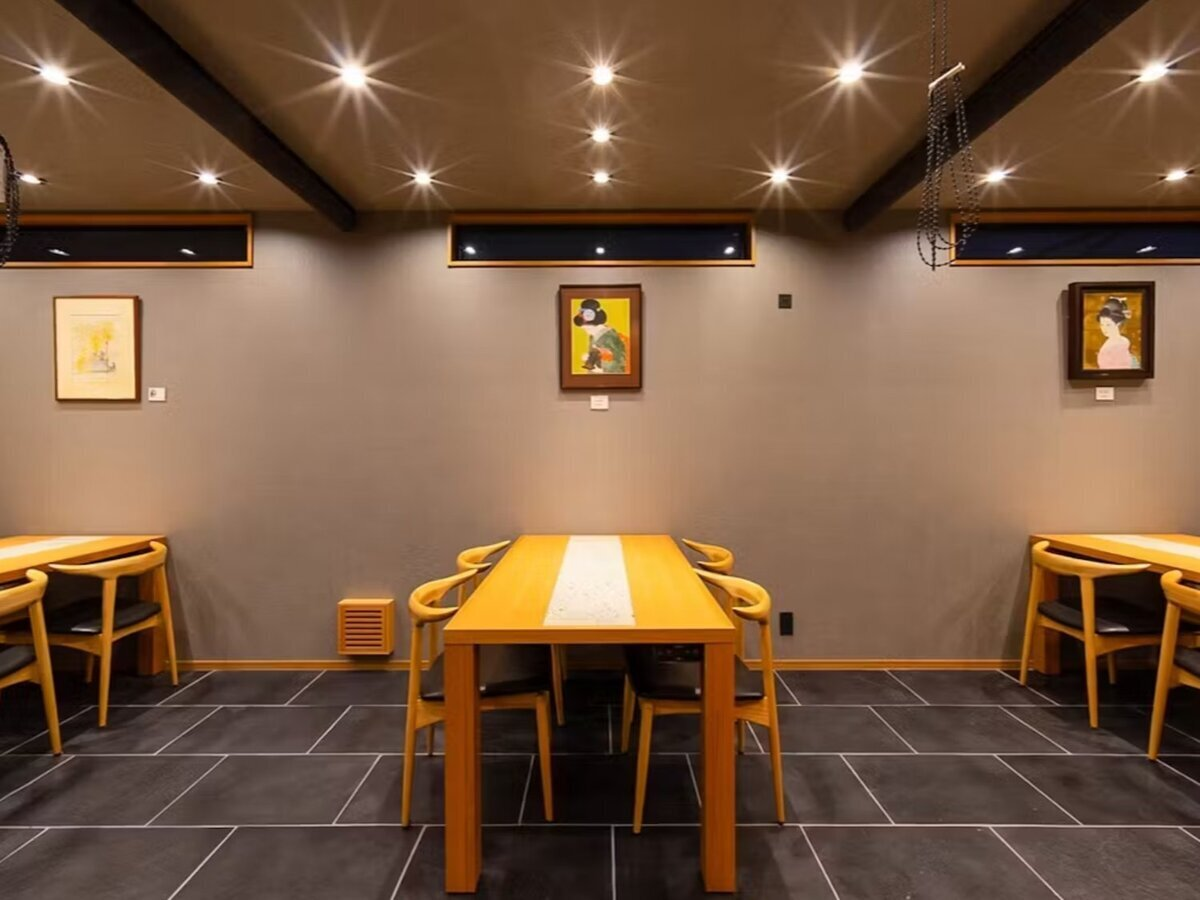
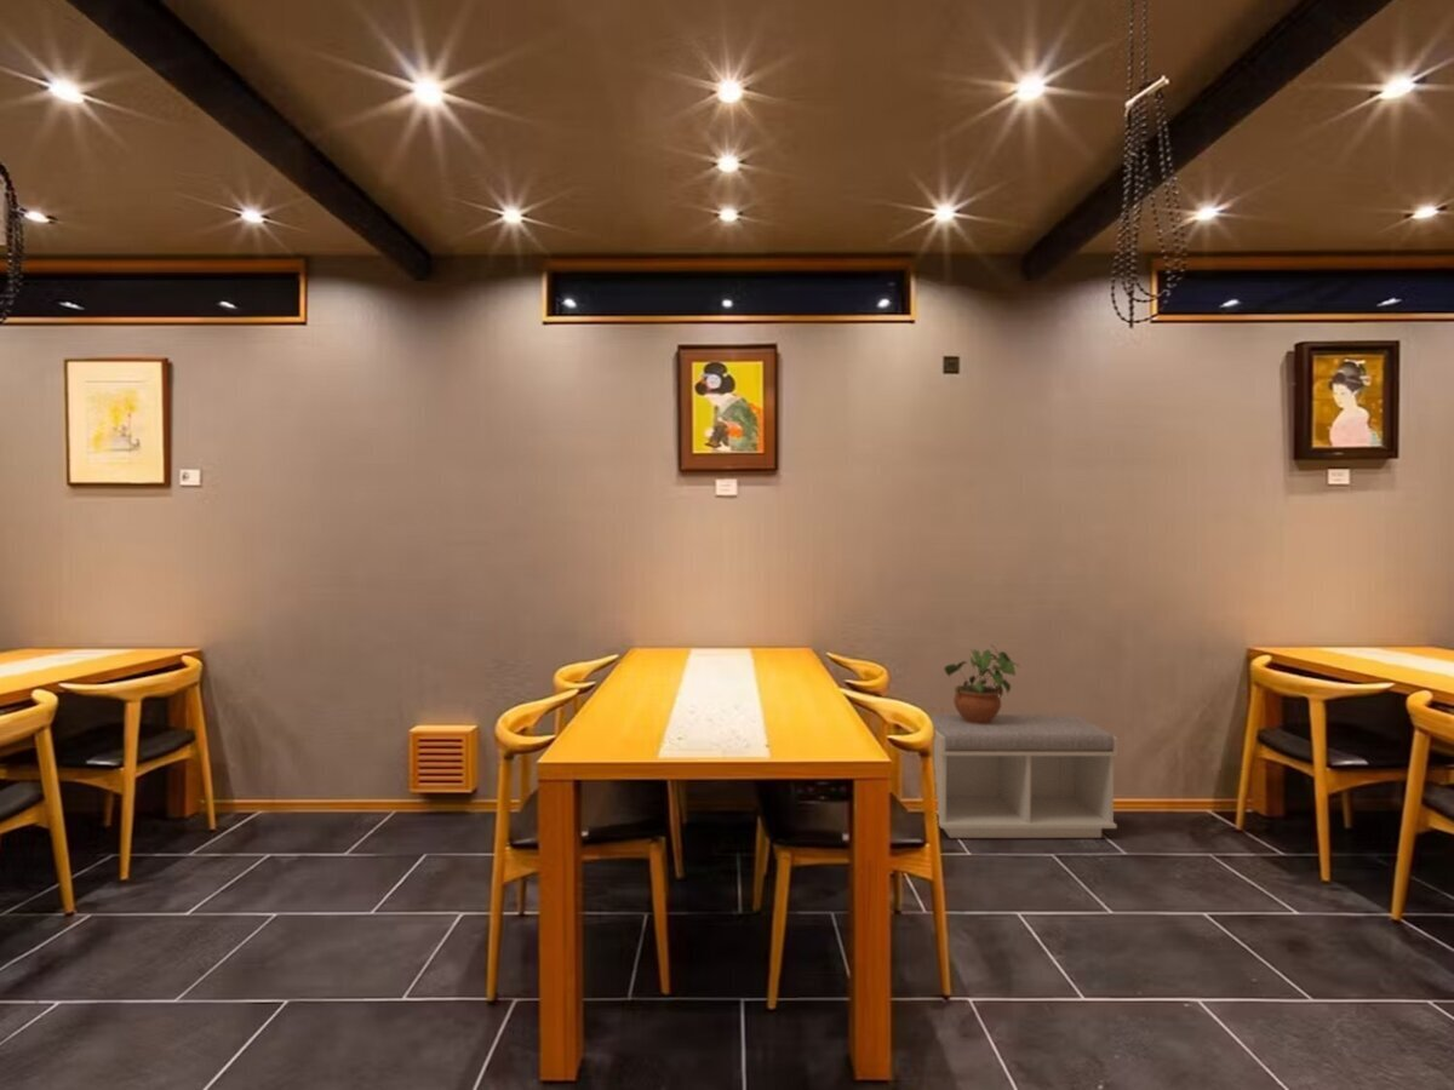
+ bench (1013, 773)
+ potted plant (984, 682)
